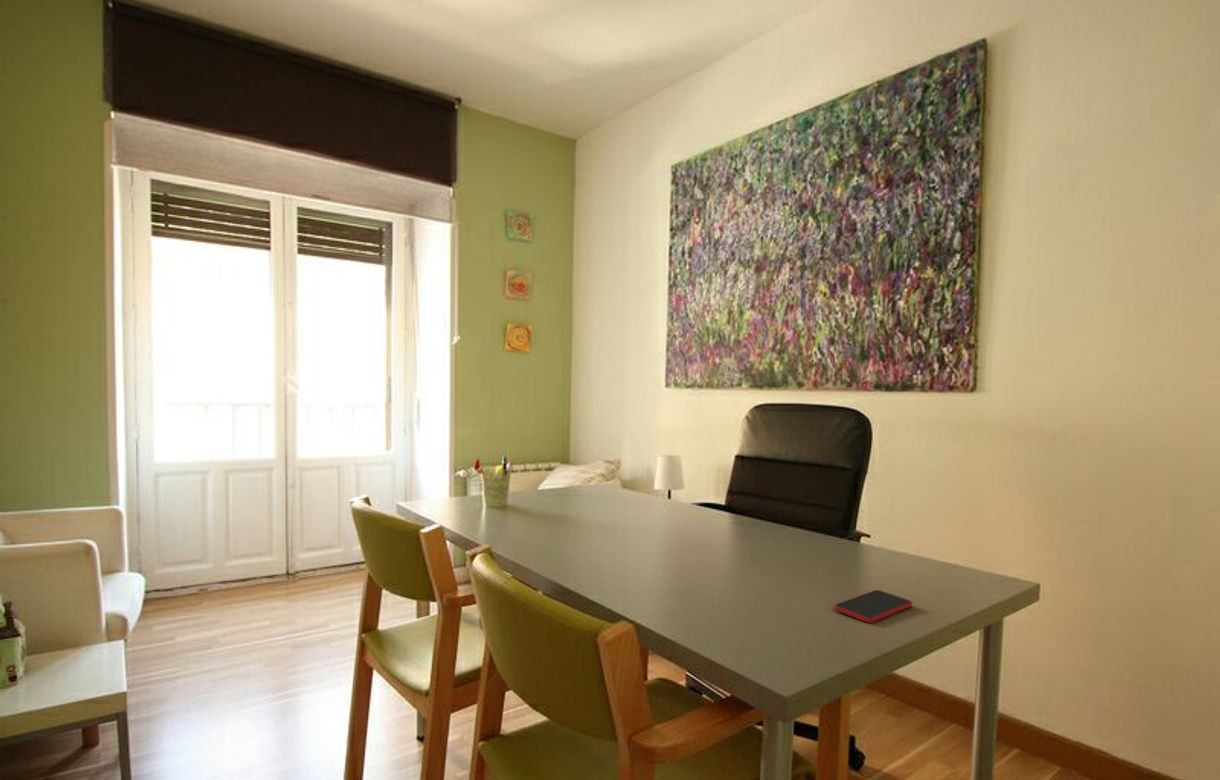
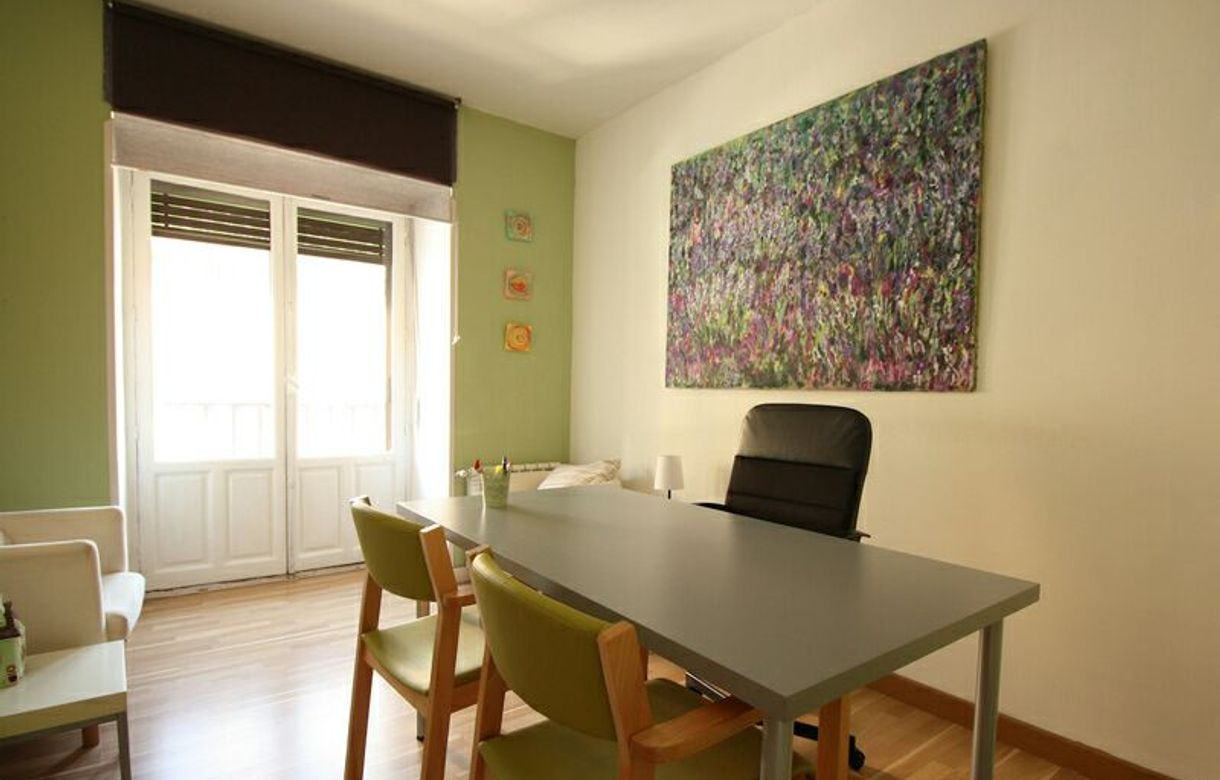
- smartphone (873, 605)
